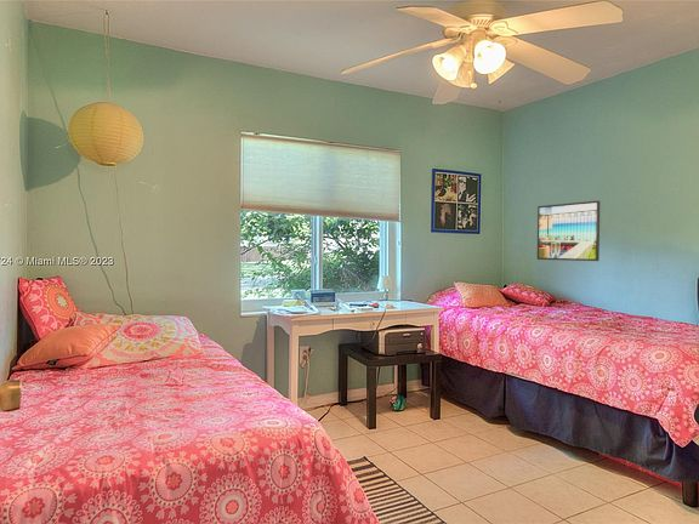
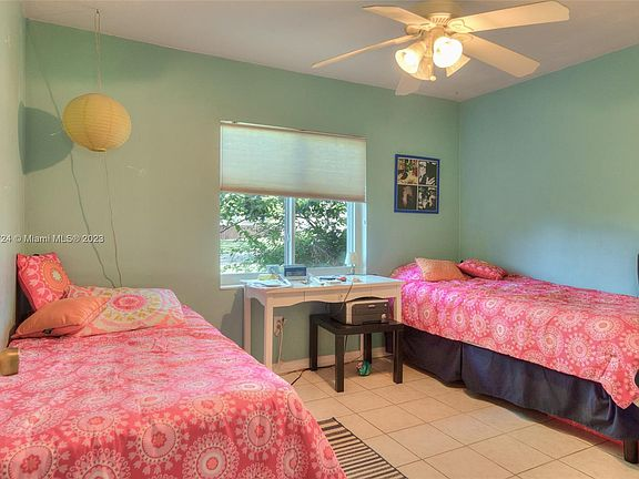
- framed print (566, 232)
